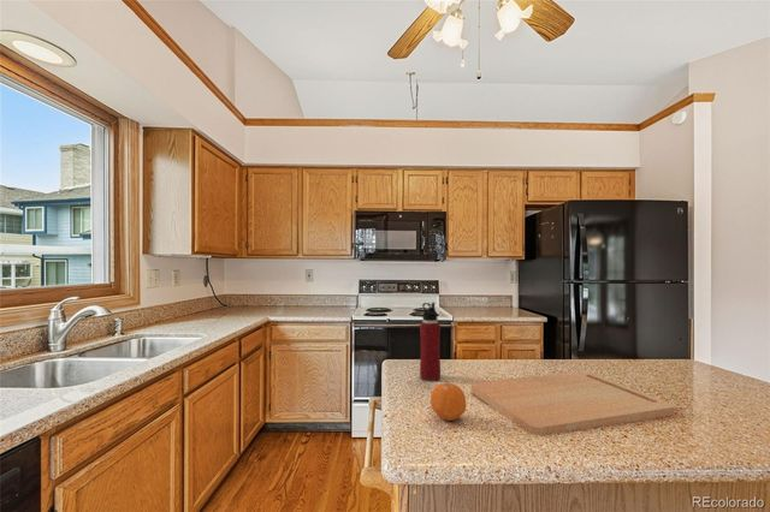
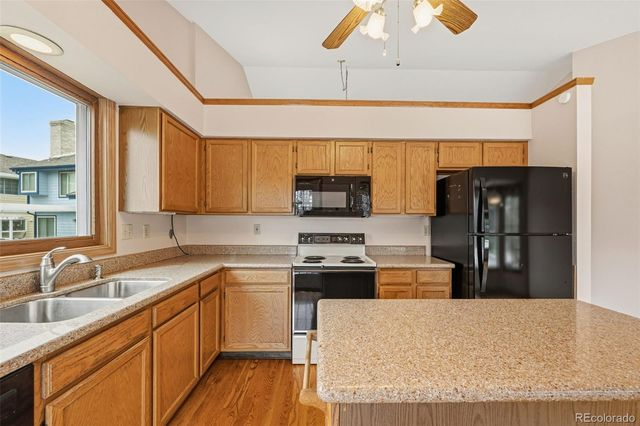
- cutting board (564, 397)
- fruit (448, 401)
- water bottle (430, 339)
